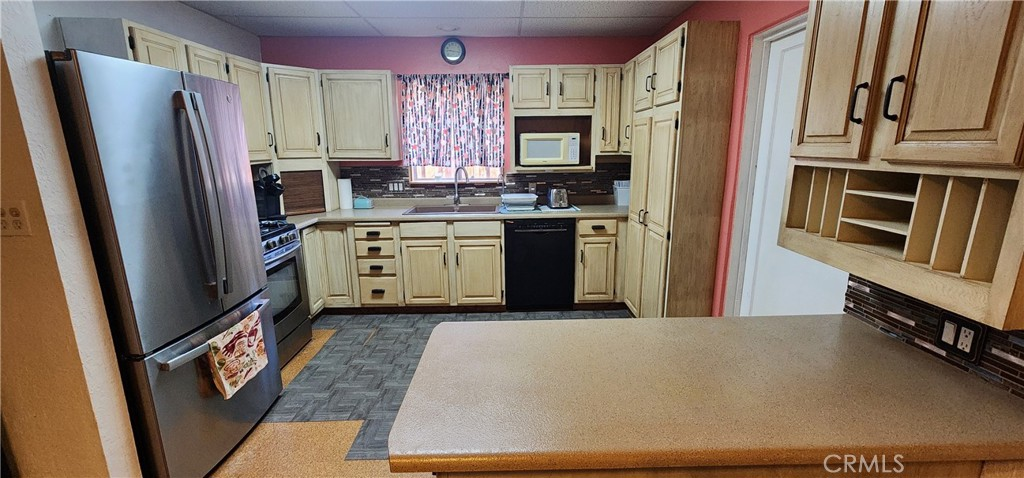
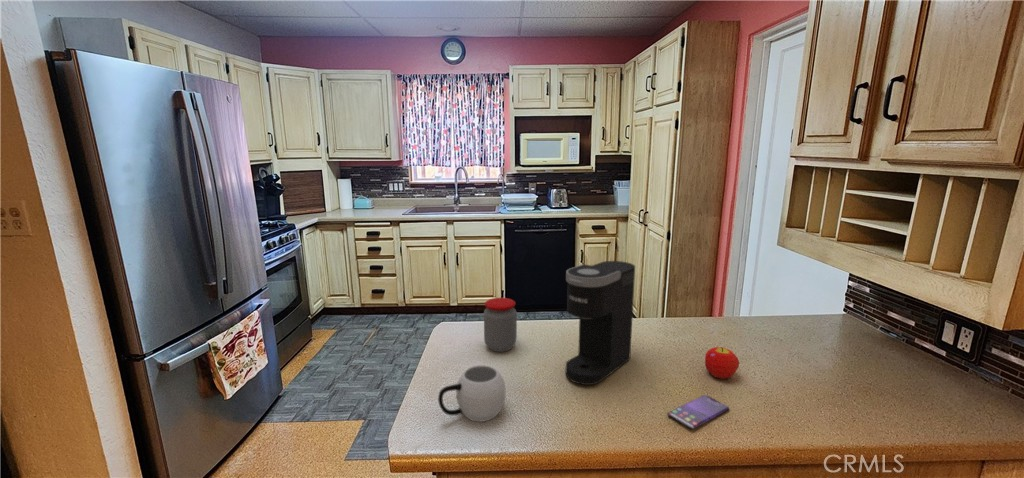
+ coffee maker (600, 317)
+ fruit (721, 361)
+ mug (472, 395)
+ jar (500, 324)
+ smartphone (698, 411)
